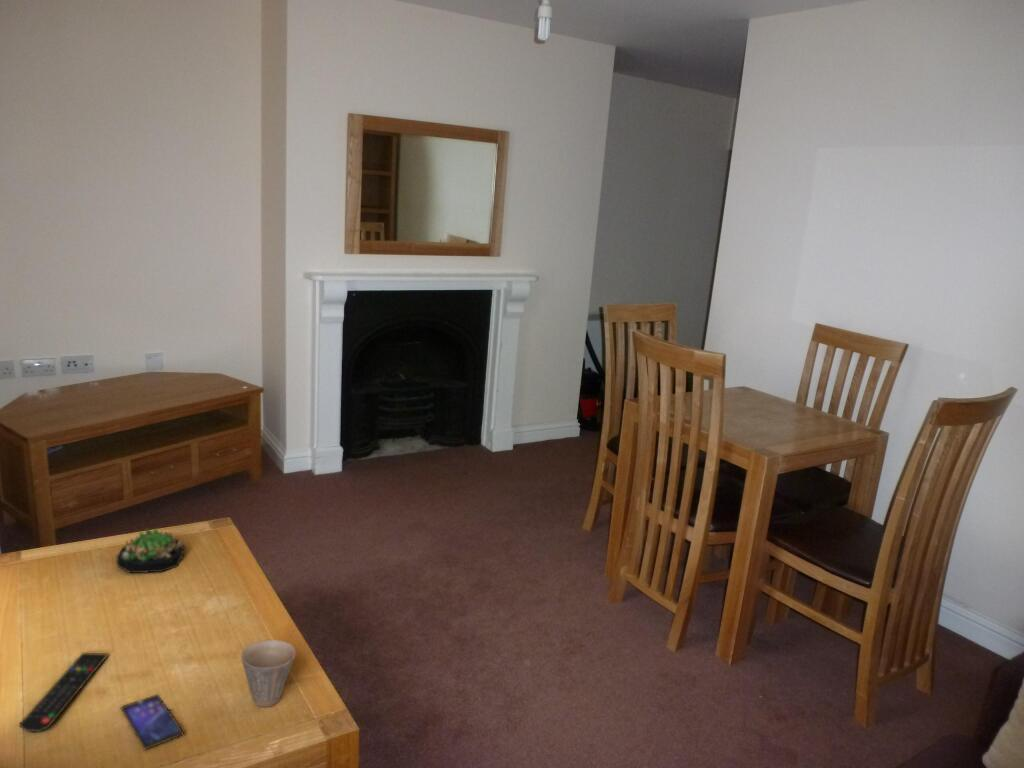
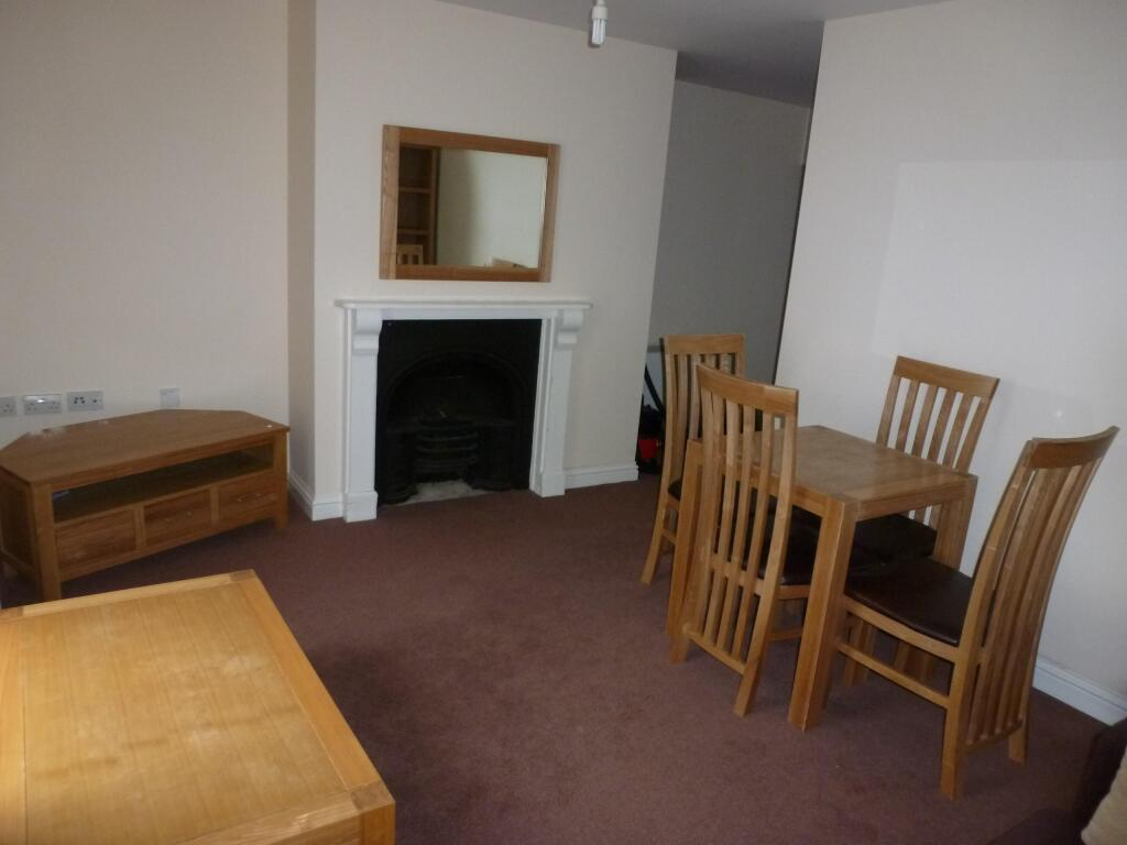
- succulent plant (151, 548)
- cup (268, 675)
- smartphone (151, 720)
- remote control (66, 689)
